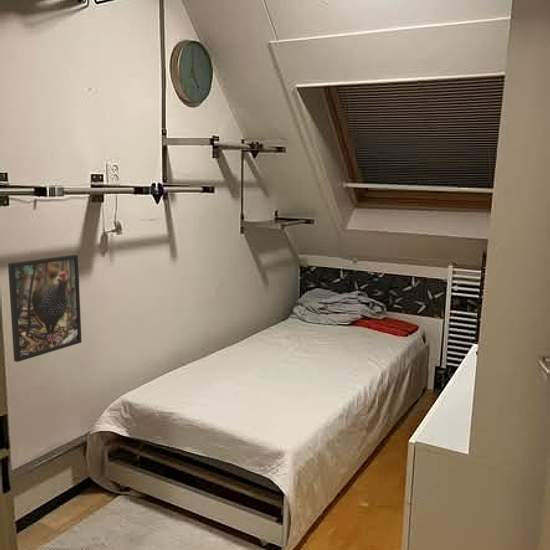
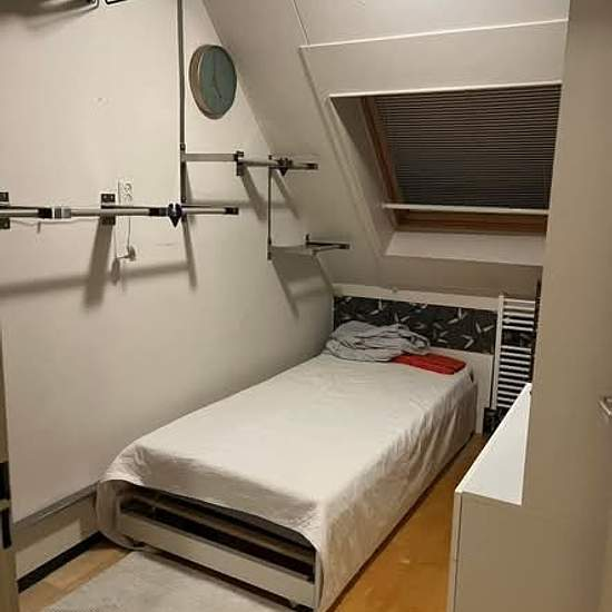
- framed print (47, 305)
